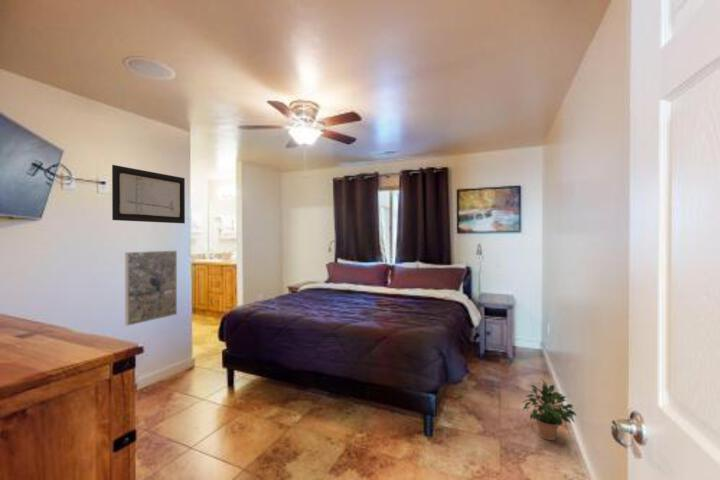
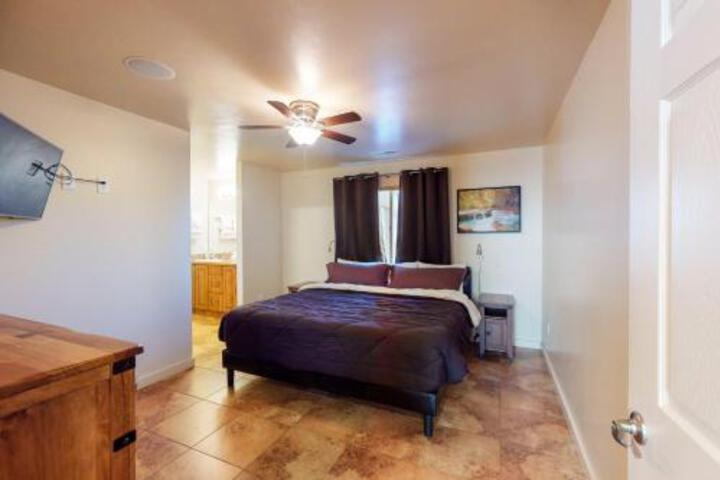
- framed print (152, 285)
- wall art (152, 197)
- potted plant (547, 411)
